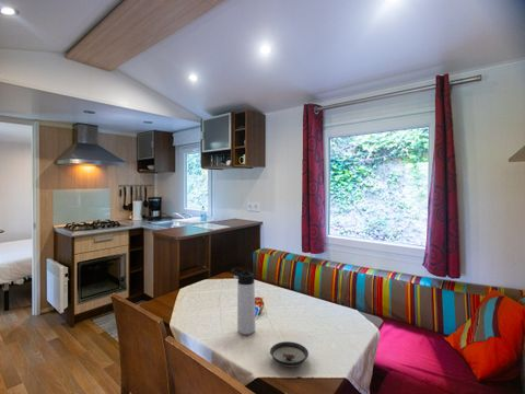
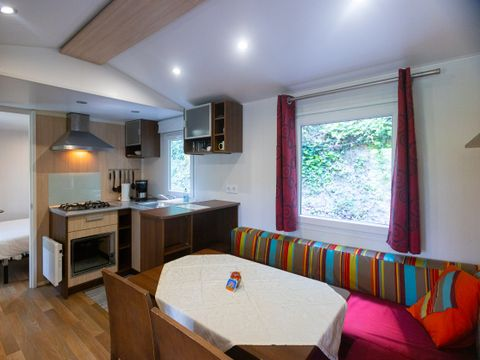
- saucer (289, 356)
- thermos bottle (243, 300)
